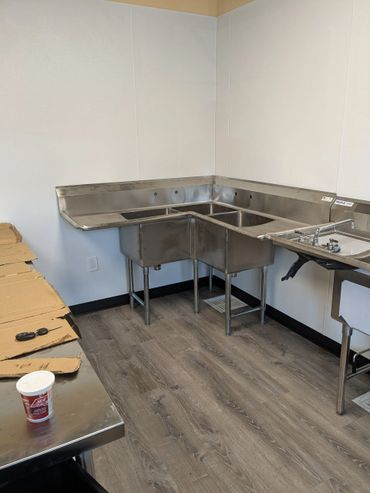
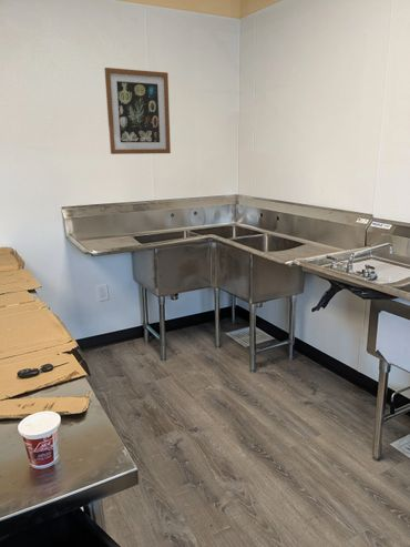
+ wall art (139, 112)
